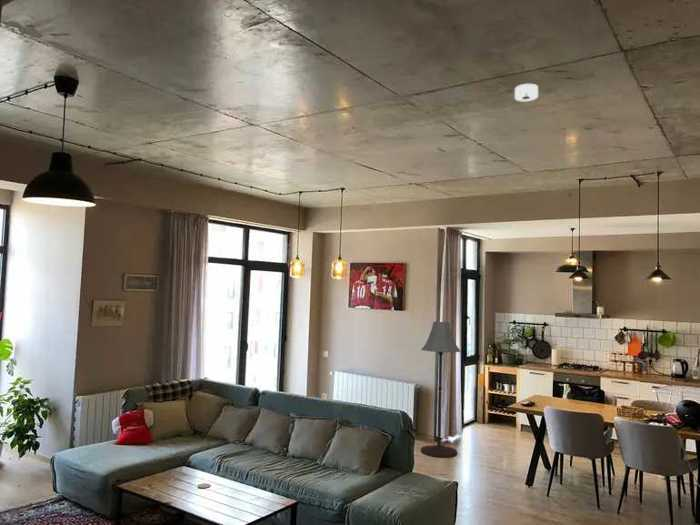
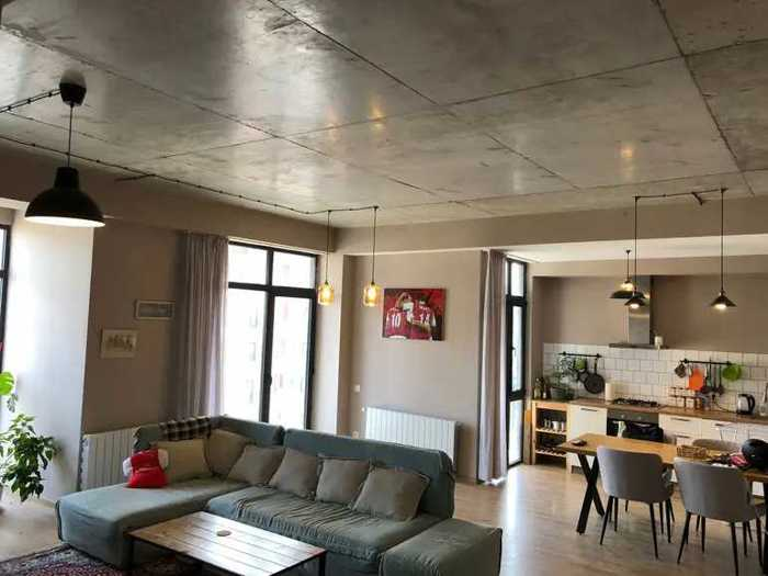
- floor lamp (440, 386)
- smoke detector (526, 93)
